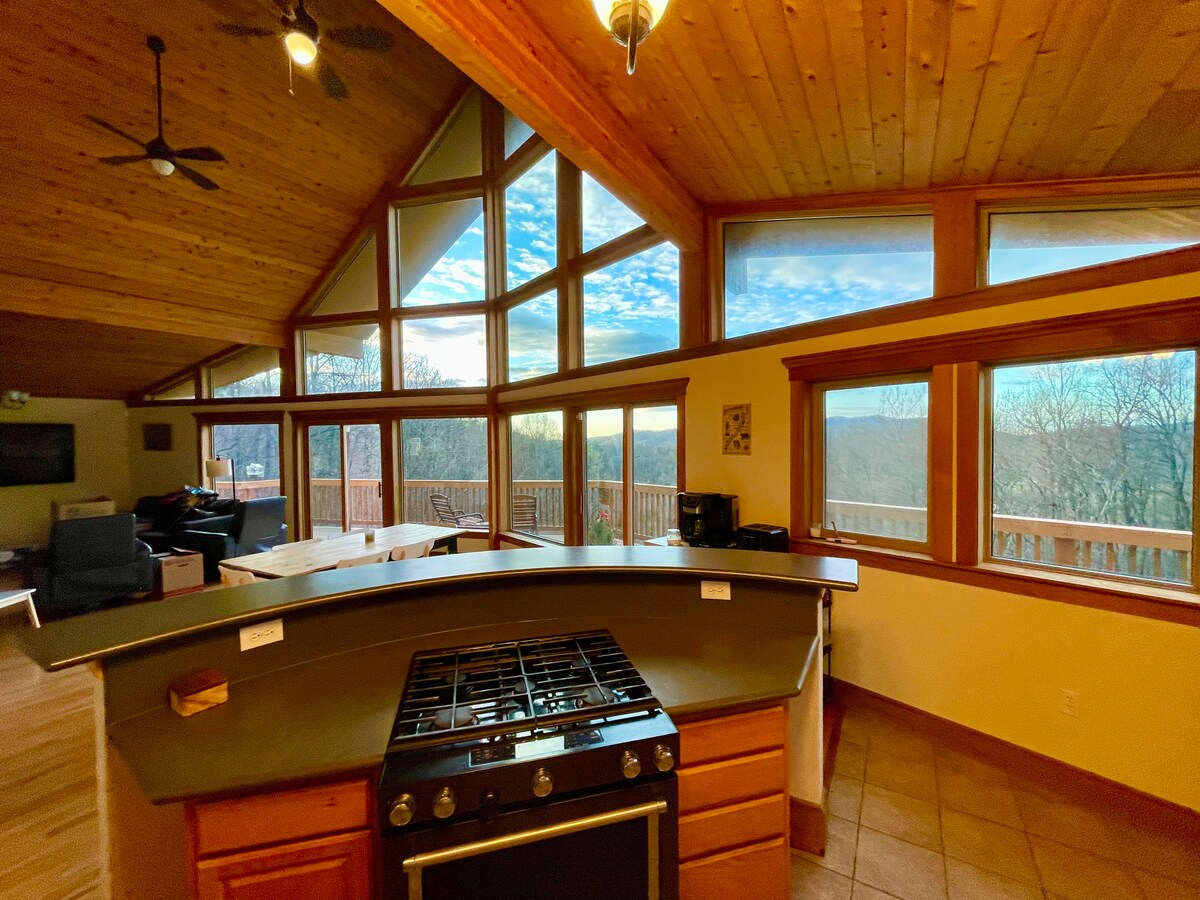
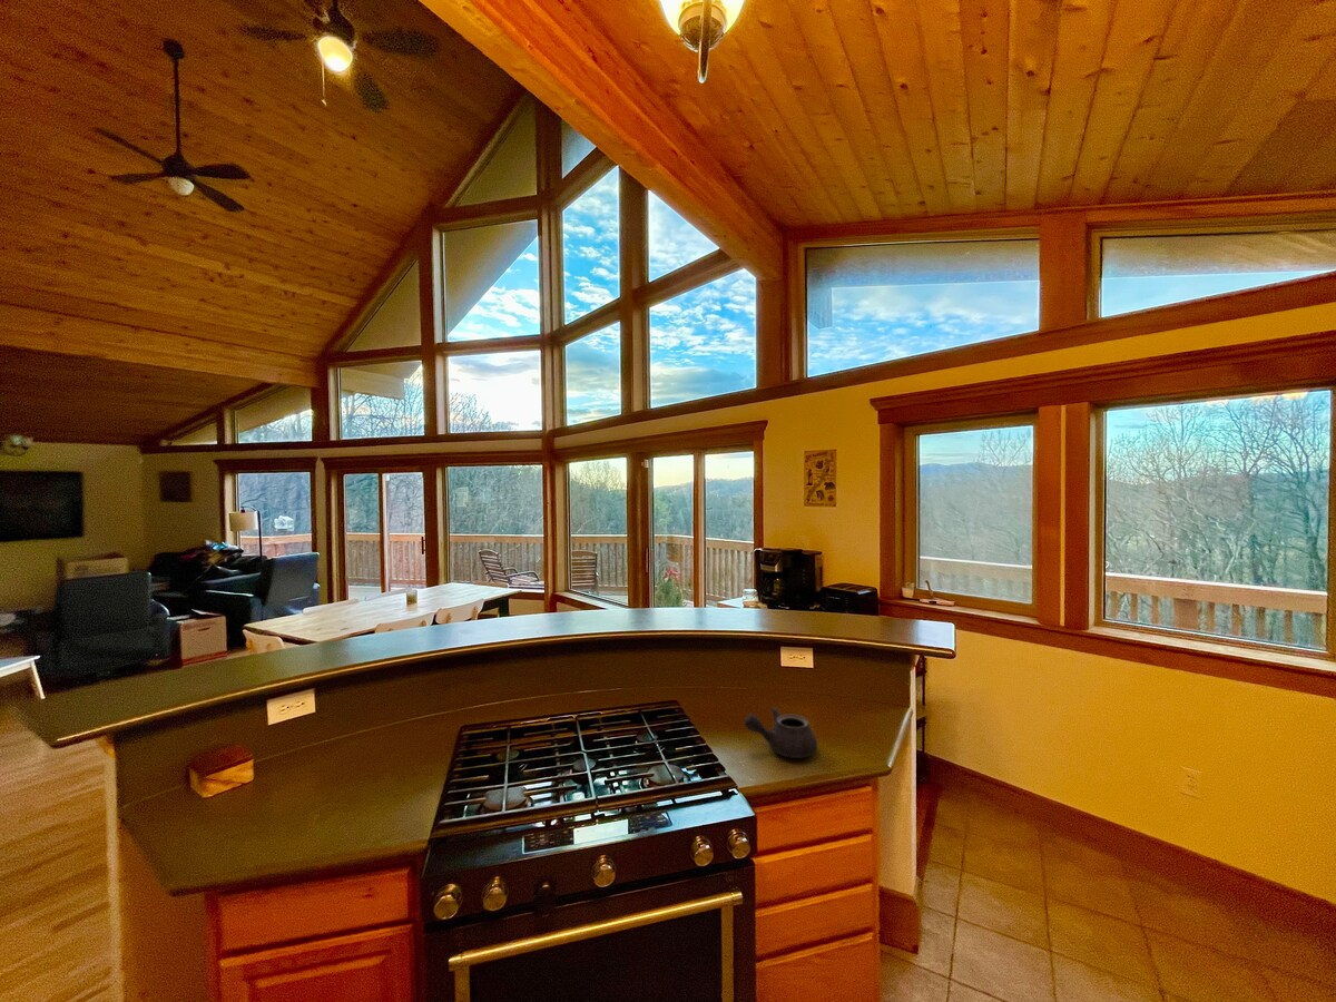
+ teapot (778, 729)
